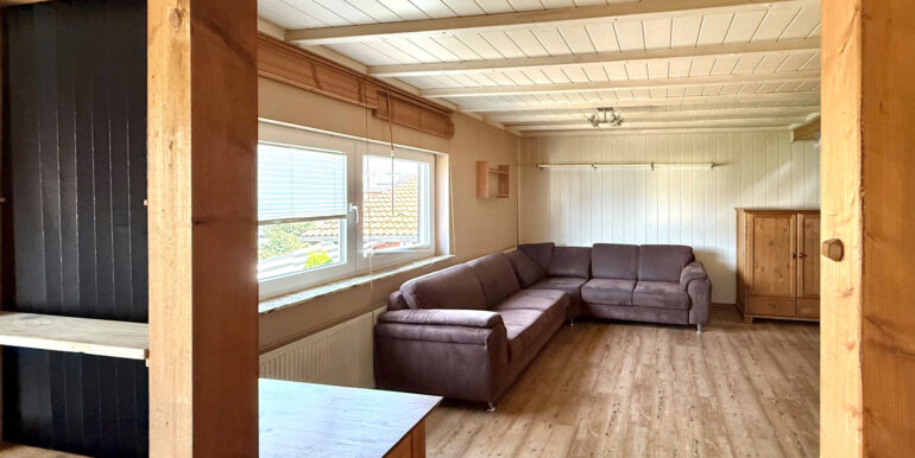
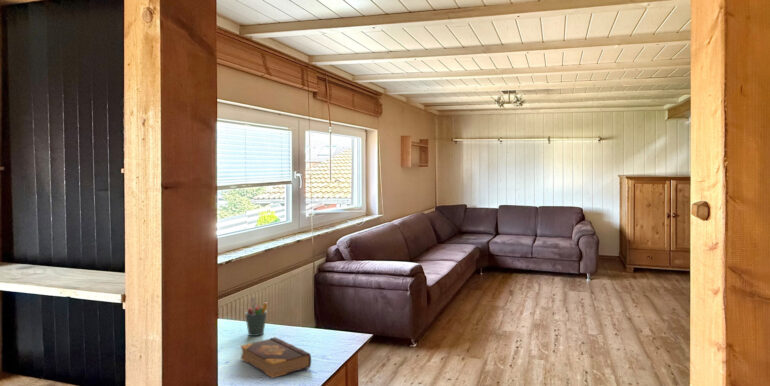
+ pen holder (256, 317)
+ book (272, 354)
